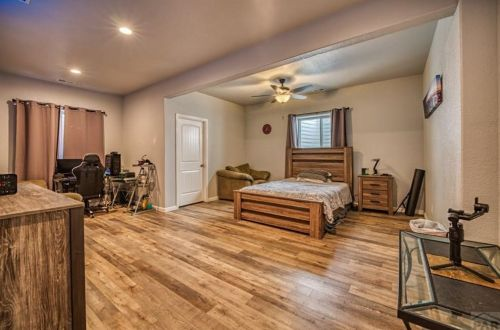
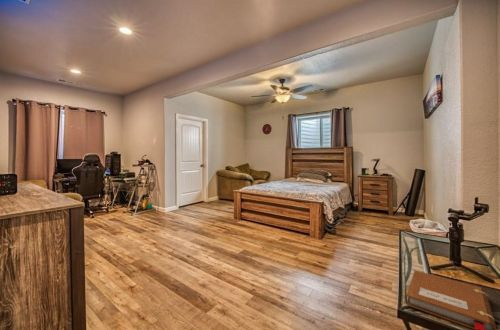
+ notebook (447, 297)
